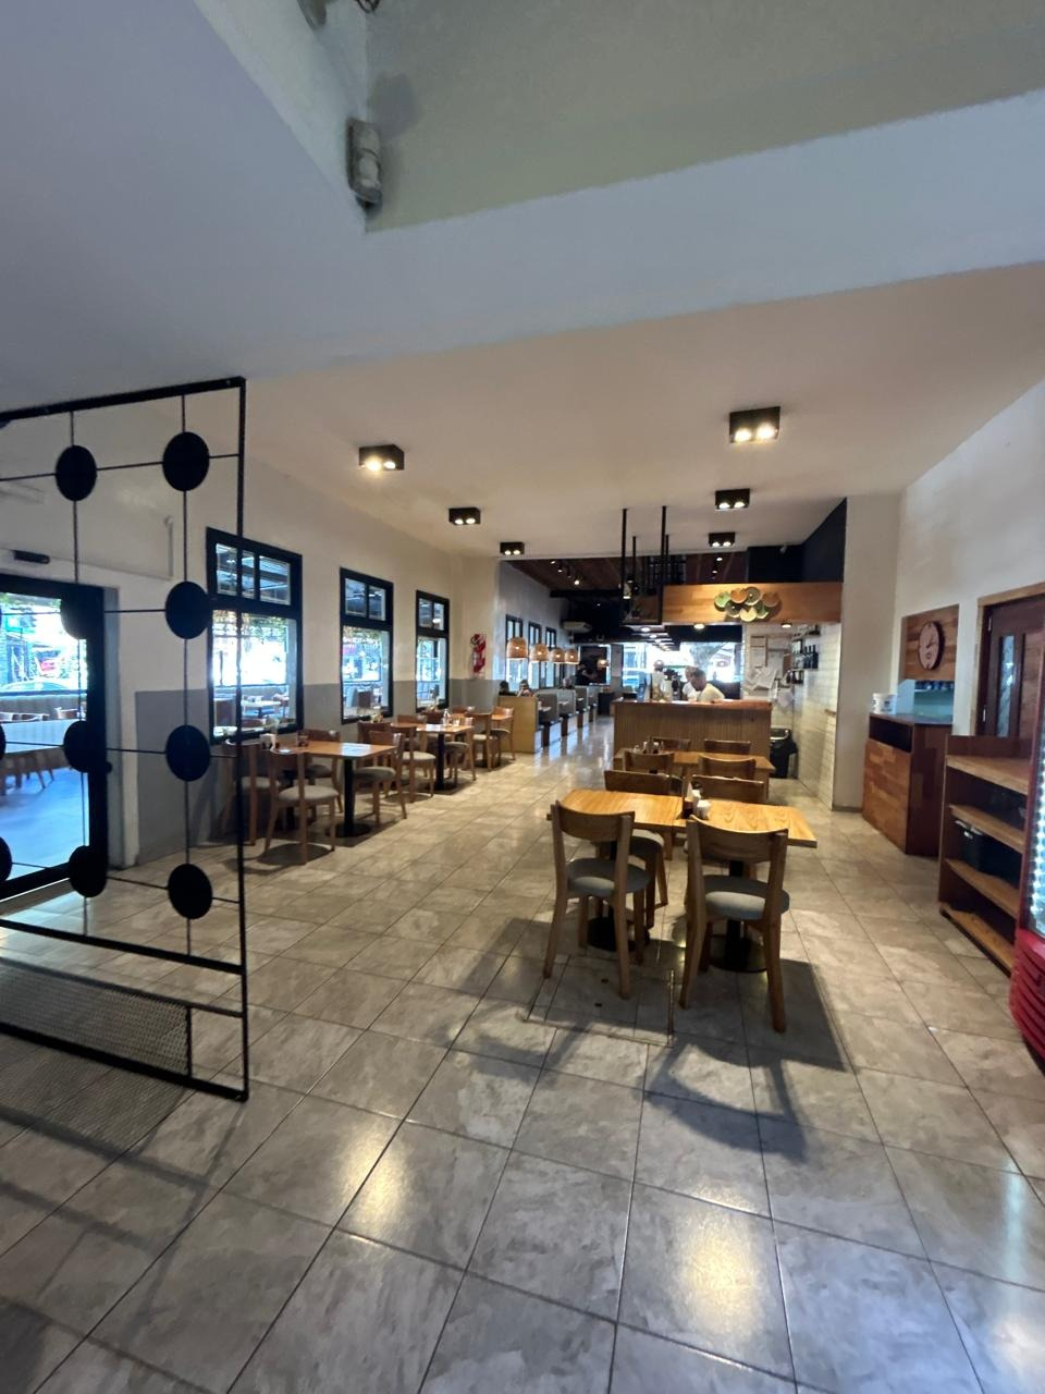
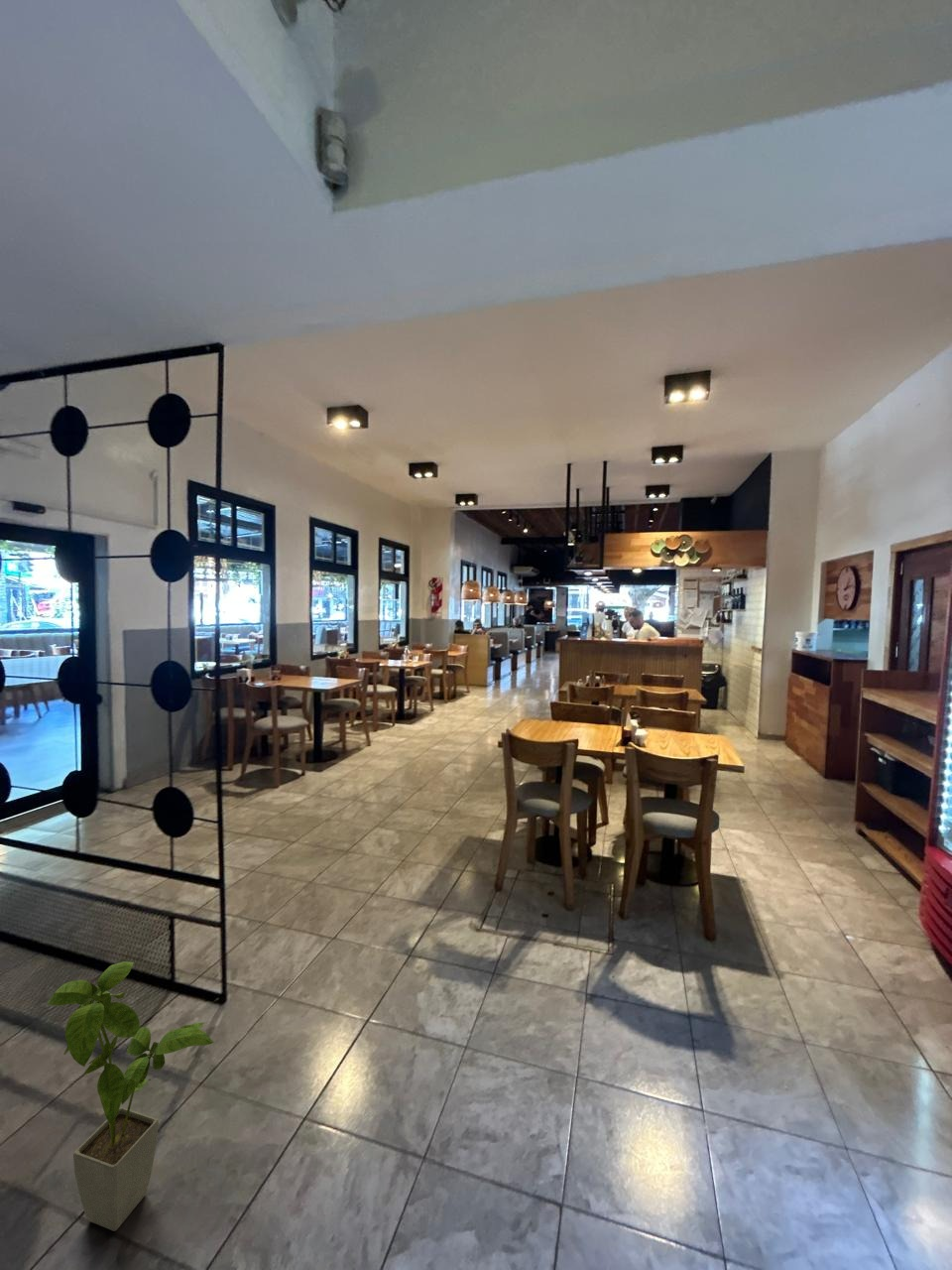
+ house plant (122, 1097)
